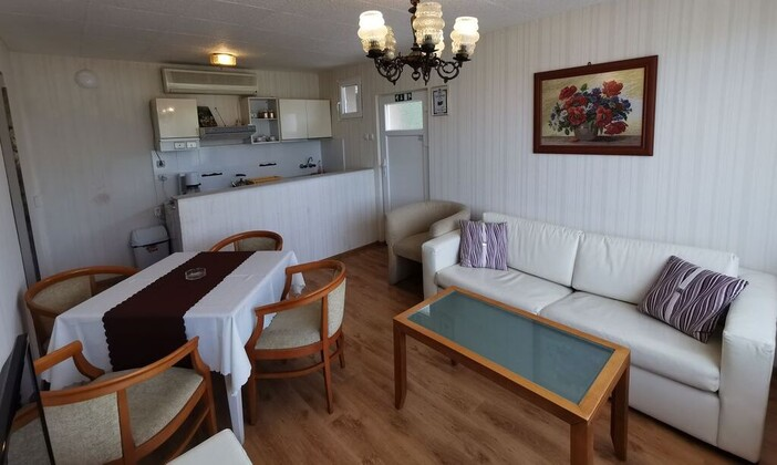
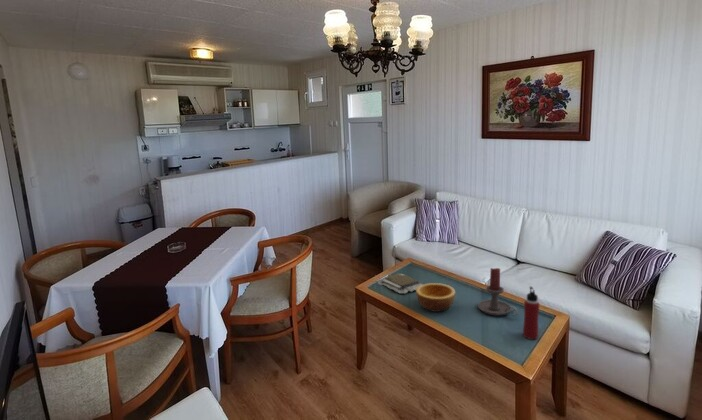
+ book (400, 279)
+ bowl (435, 298)
+ water bottle (531, 312)
+ candle holder (499, 290)
